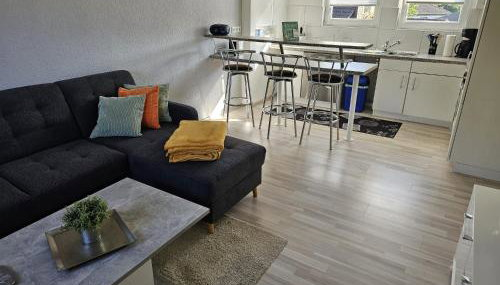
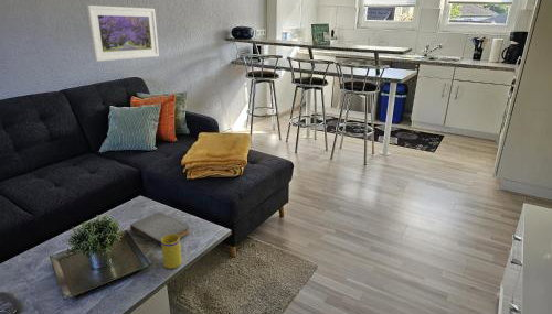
+ book (160, 228)
+ mug (169, 249)
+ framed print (126, 33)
